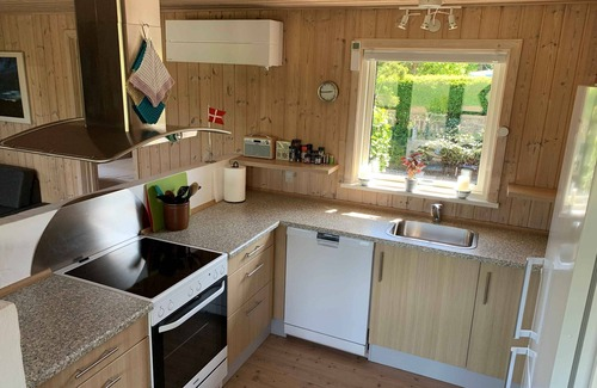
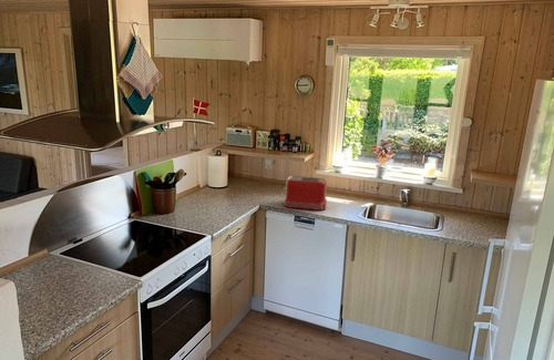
+ toaster (306, 192)
